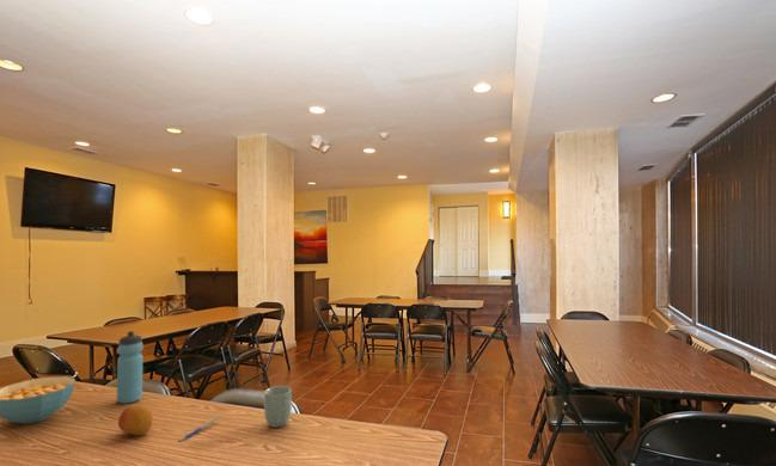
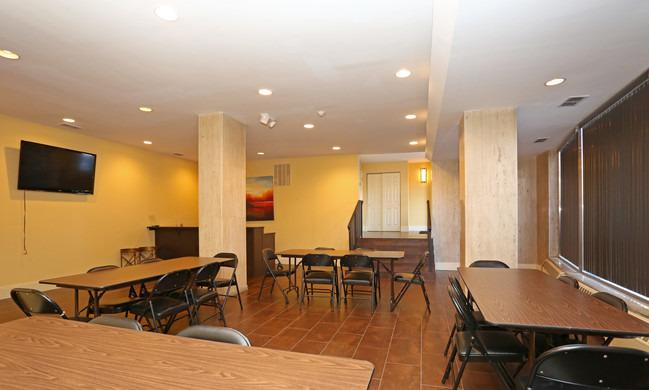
- cup (277, 406)
- fruit (136, 418)
- water bottle (129, 366)
- pen (200, 428)
- cereal bowl (33, 403)
